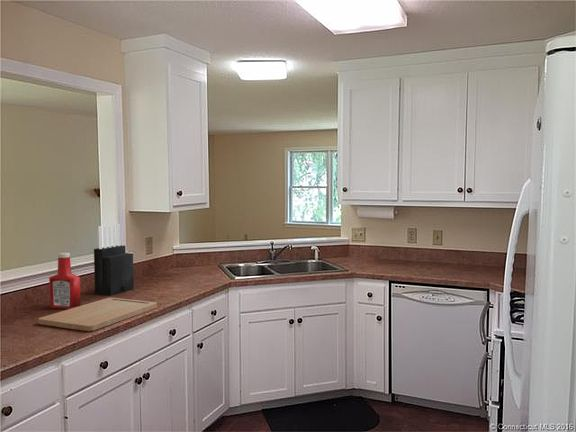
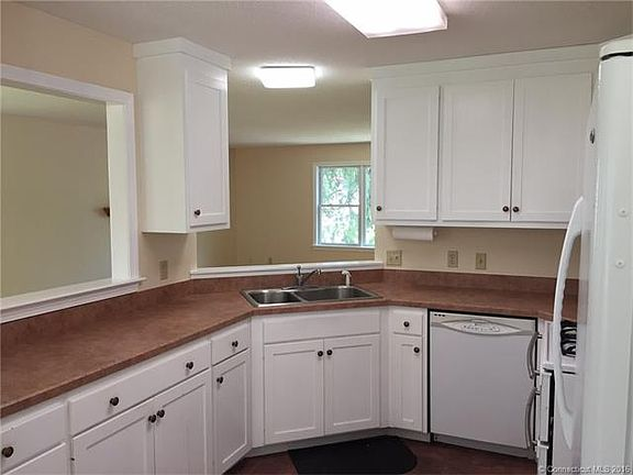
- soap bottle (64, 280)
- cutting board (101, 312)
- knife block (115, 258)
